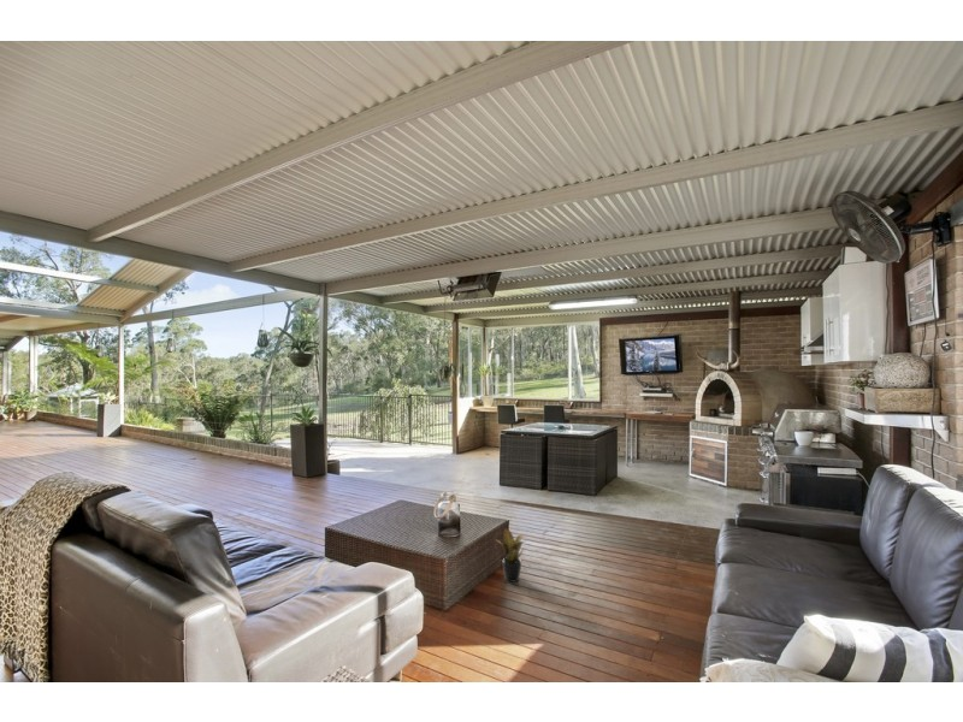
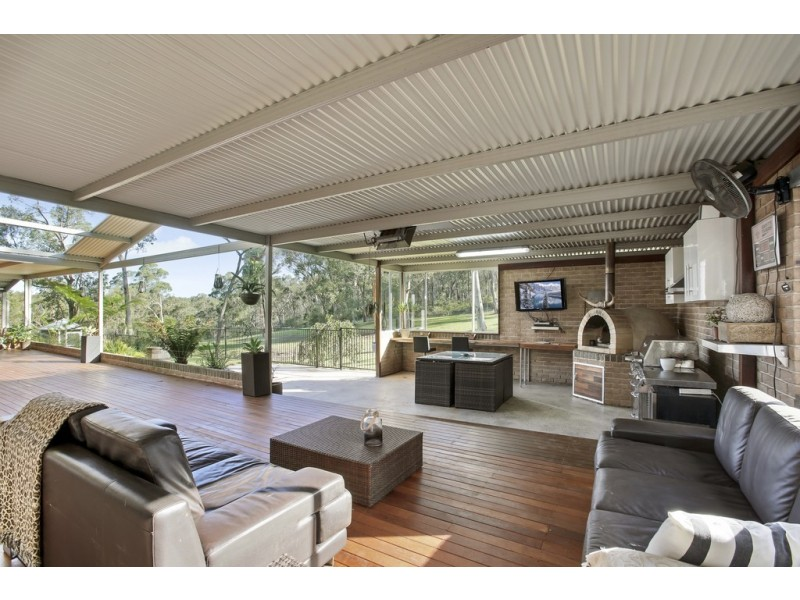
- potted plant (513, 552)
